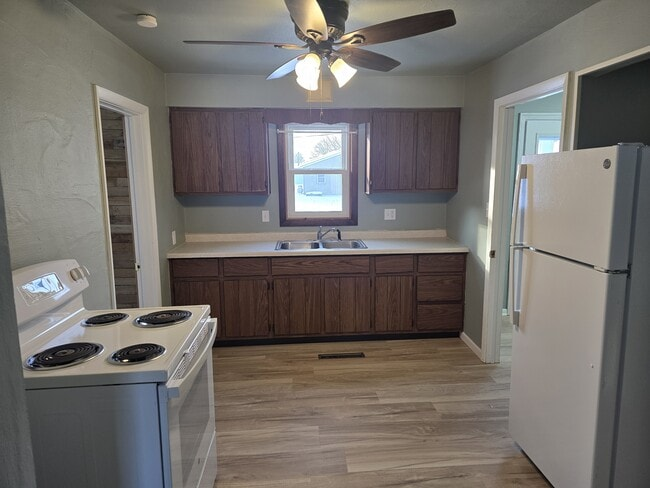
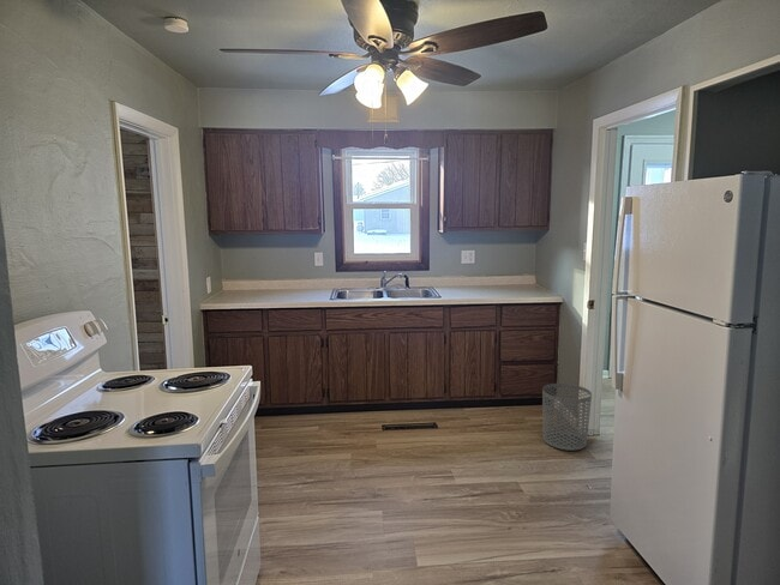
+ waste bin (565, 416)
